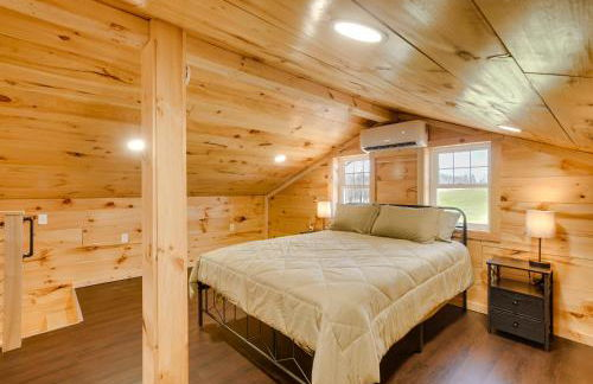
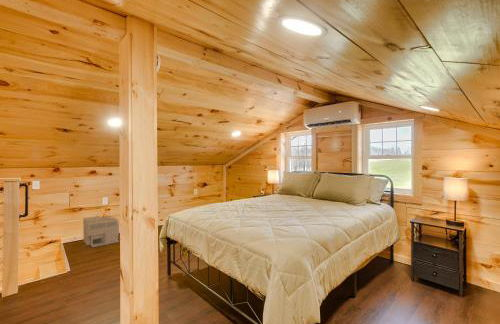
+ architectural model (105, 229)
